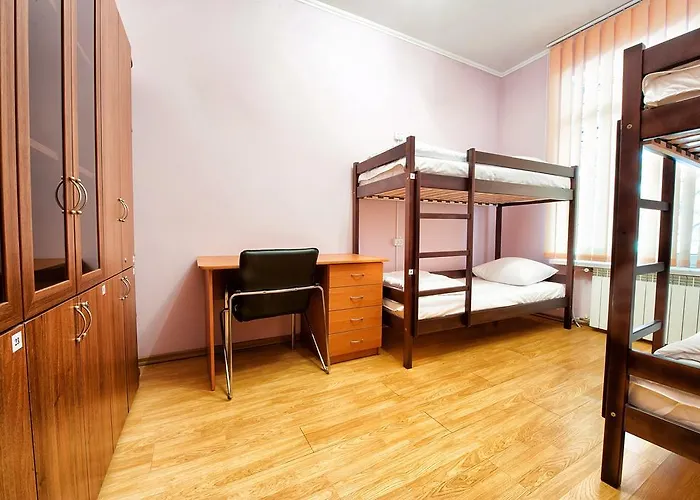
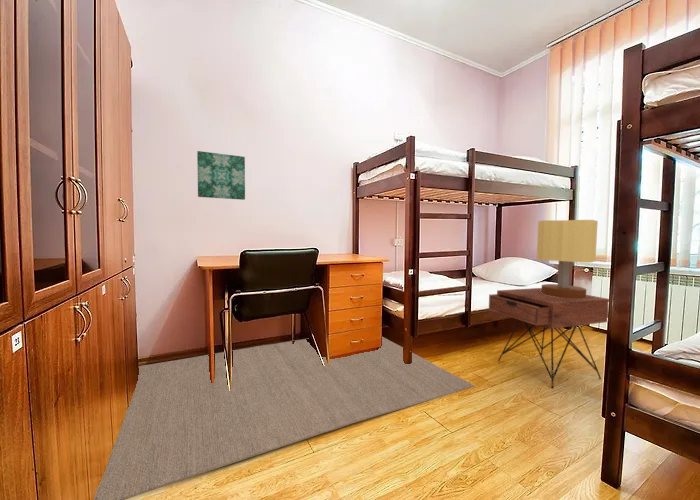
+ rug (296, 375)
+ table lamp (564, 257)
+ nightstand (543, 332)
+ wall art (221, 176)
